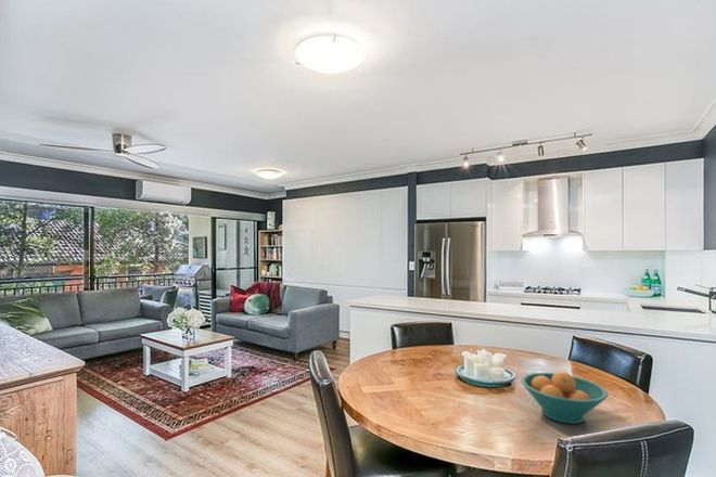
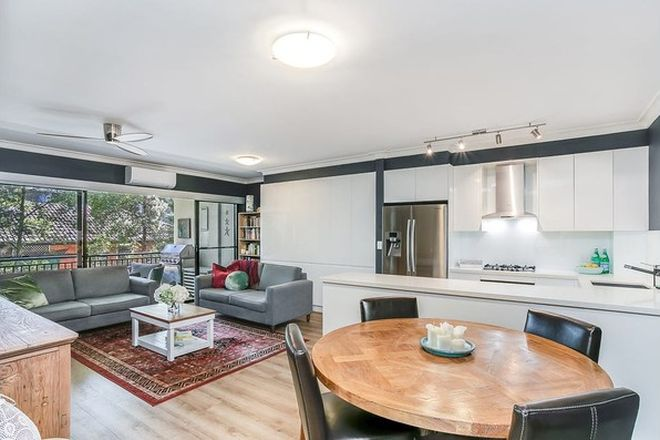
- fruit bowl (562, 394)
